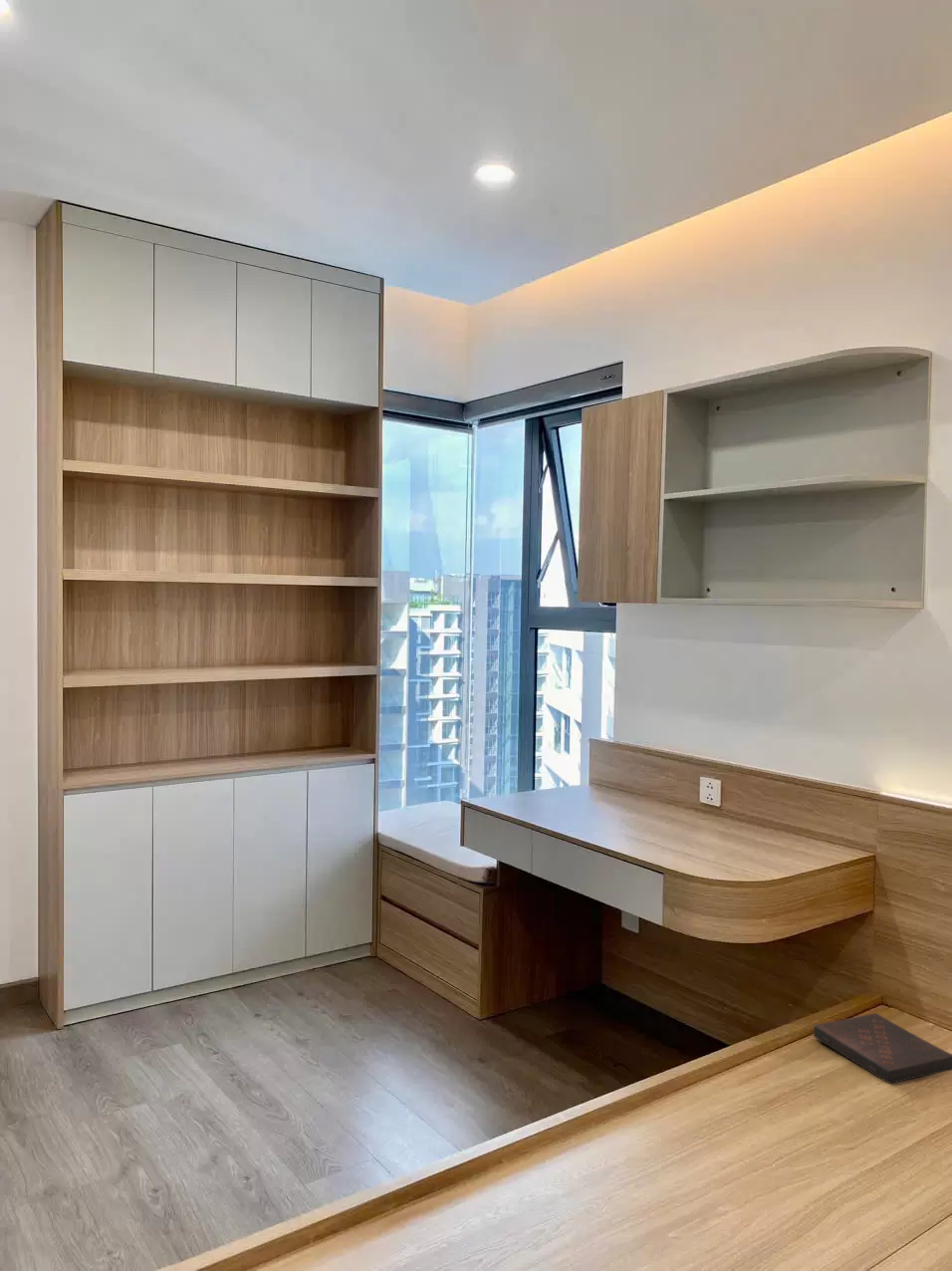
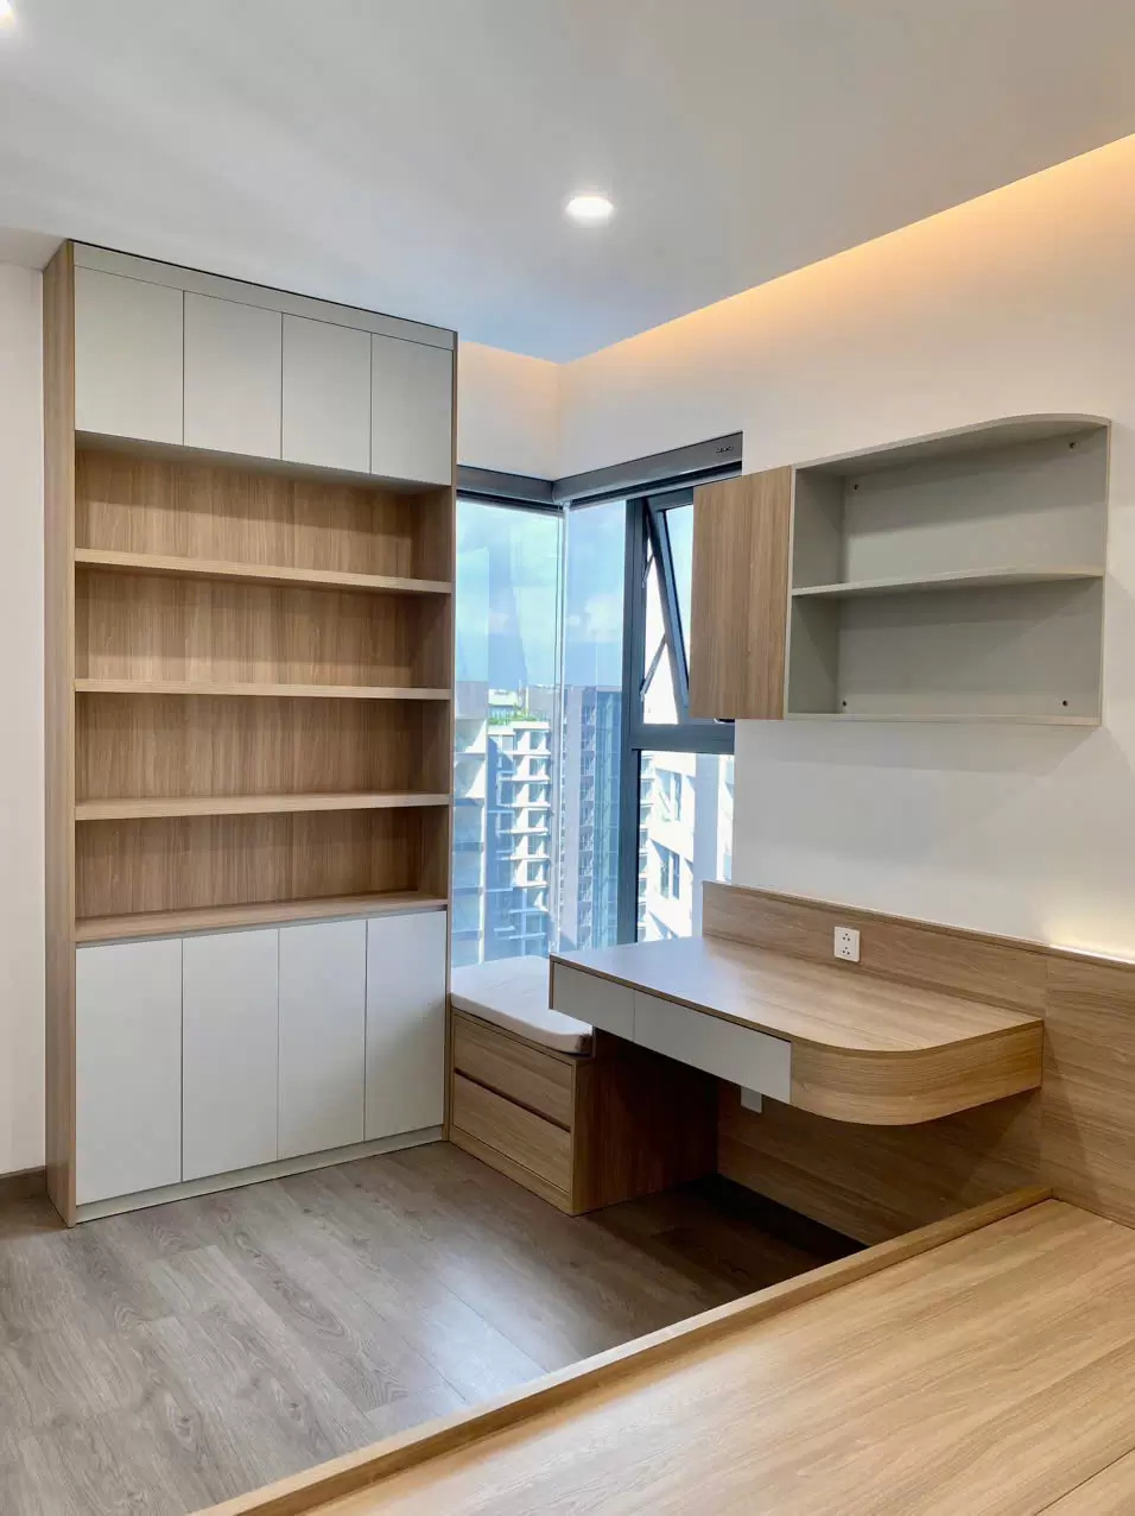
- book (881, 1046)
